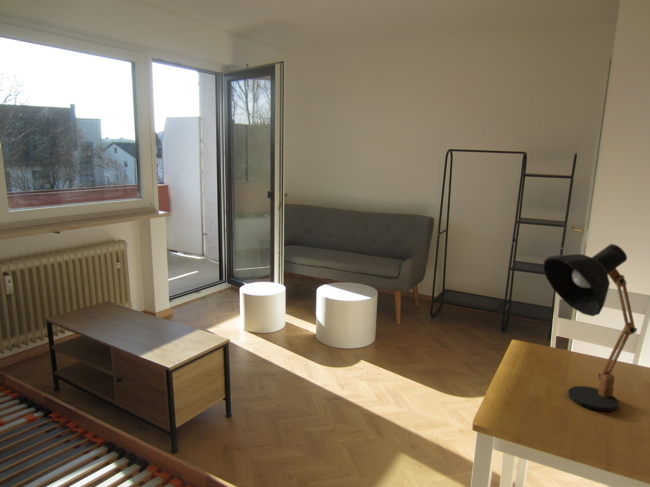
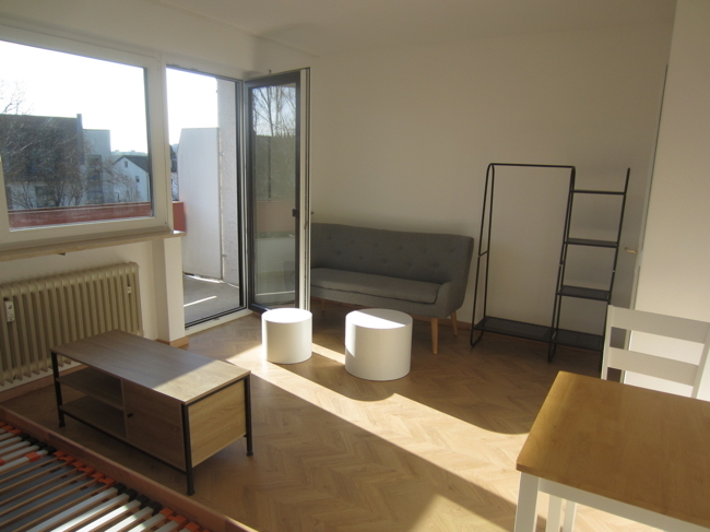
- desk lamp (592, 315)
